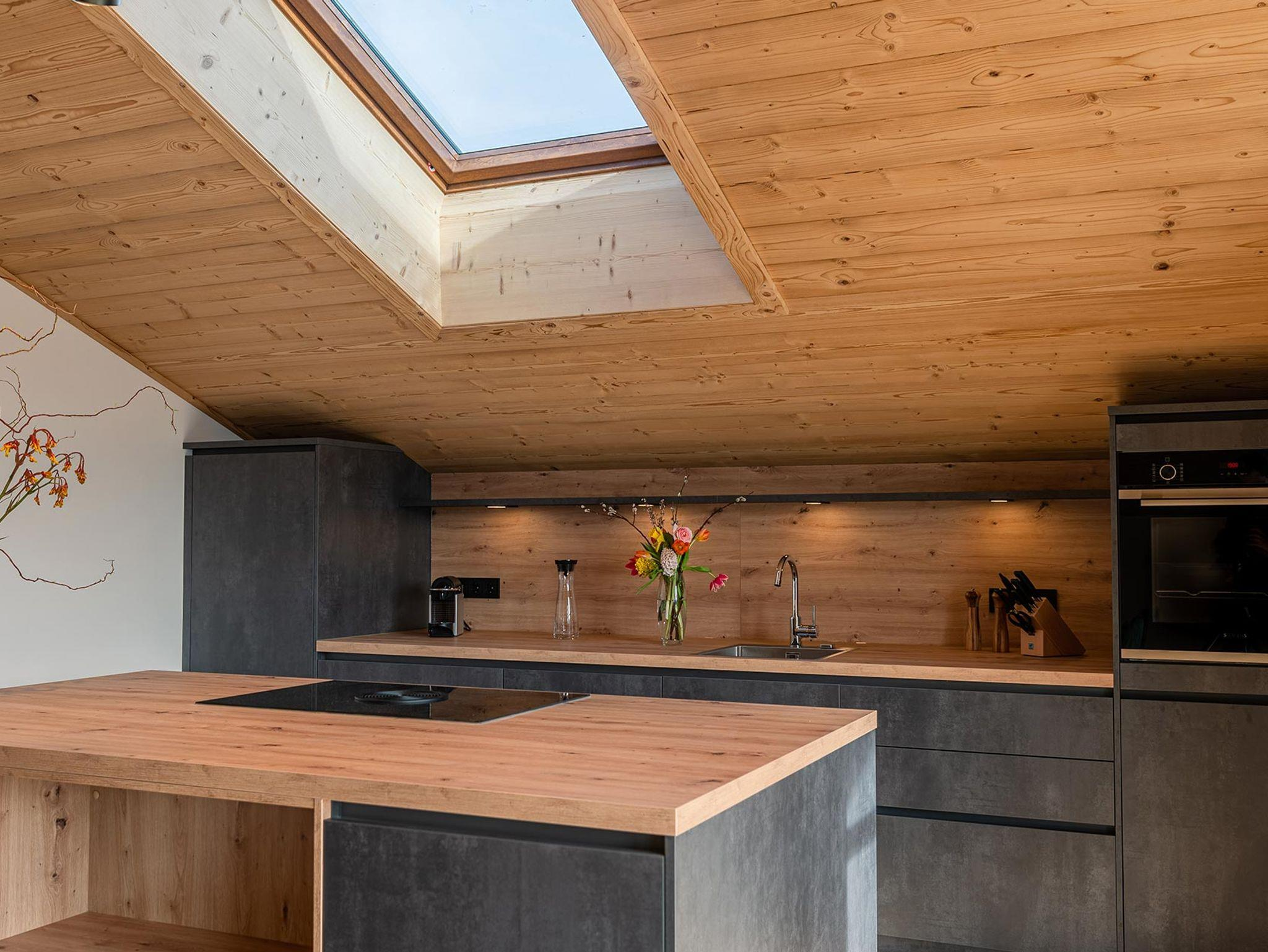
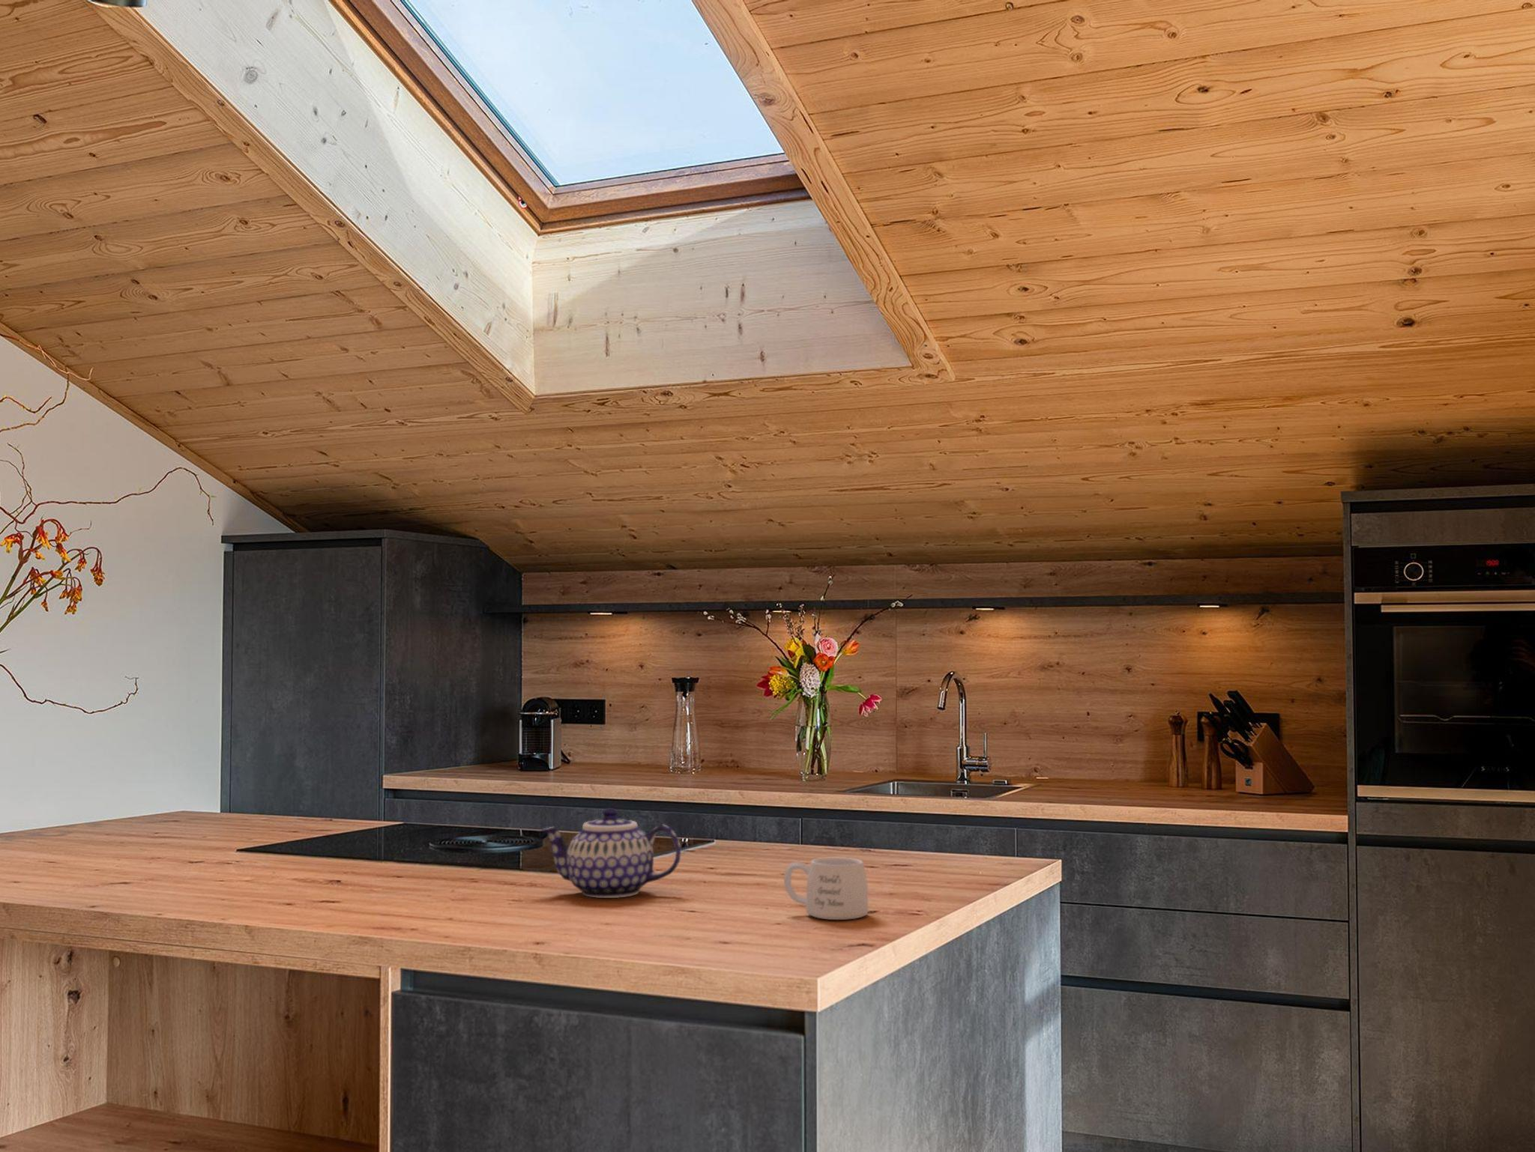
+ teapot (609, 851)
+ mug (826, 887)
